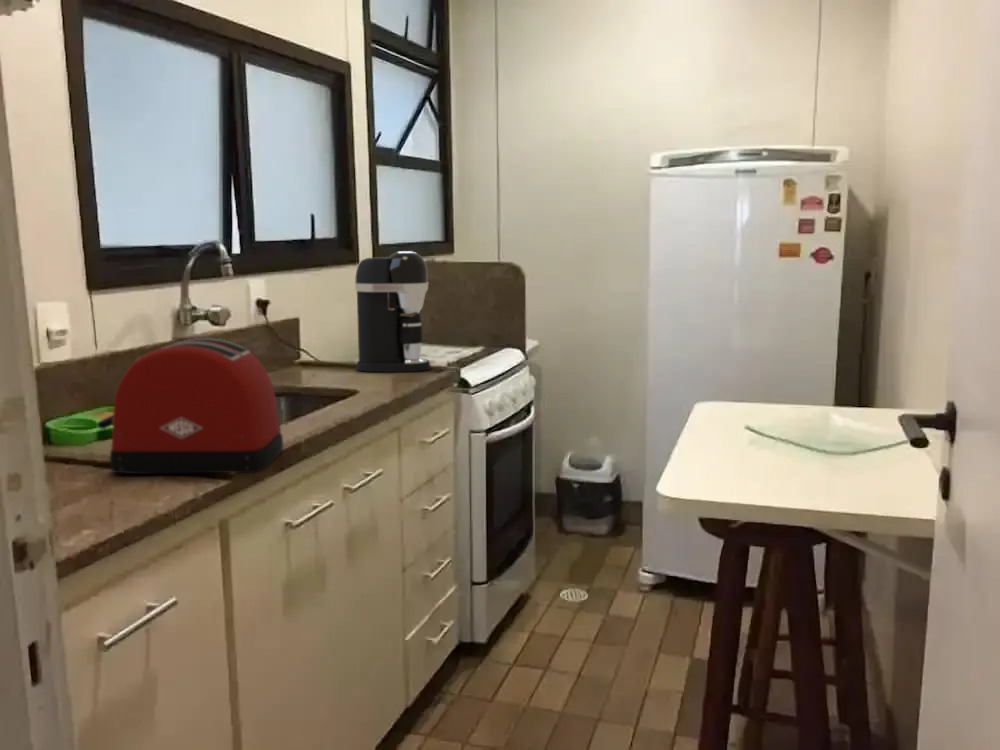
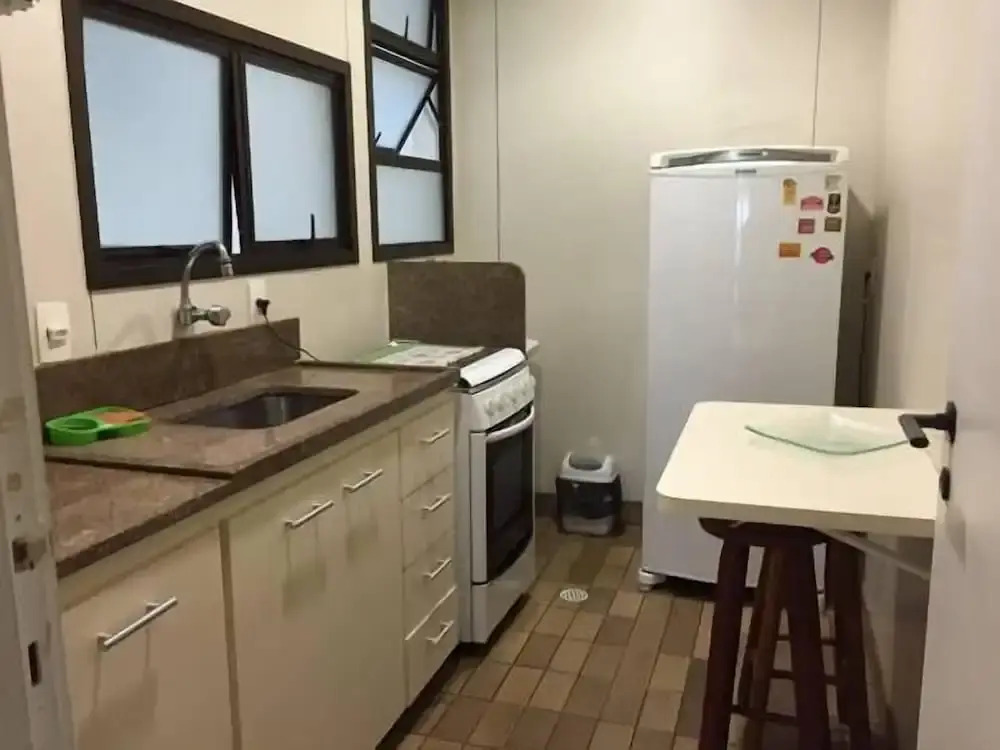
- coffee maker (392, 310)
- toaster (197, 401)
